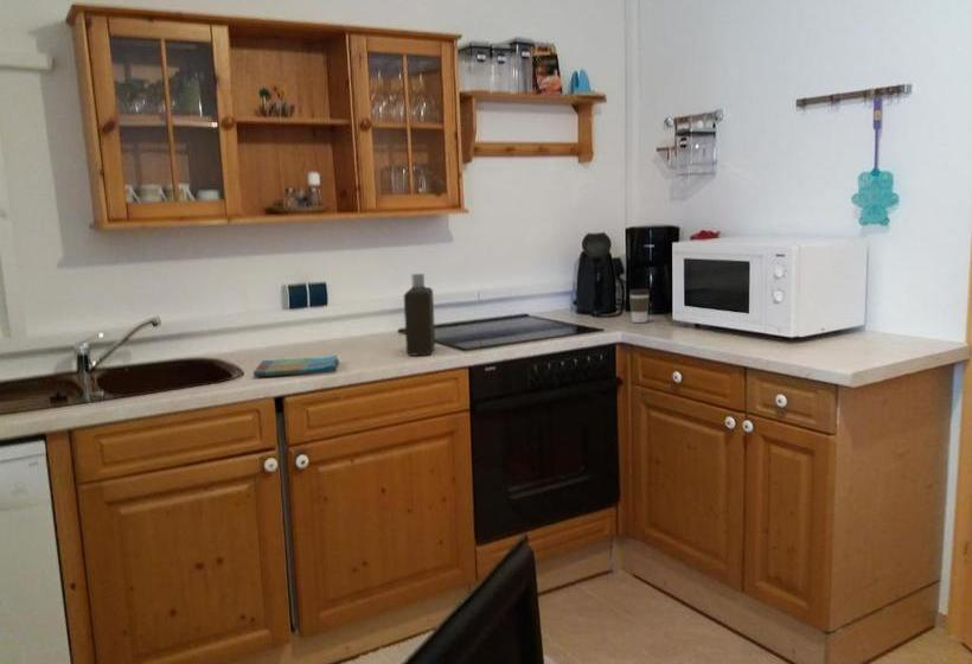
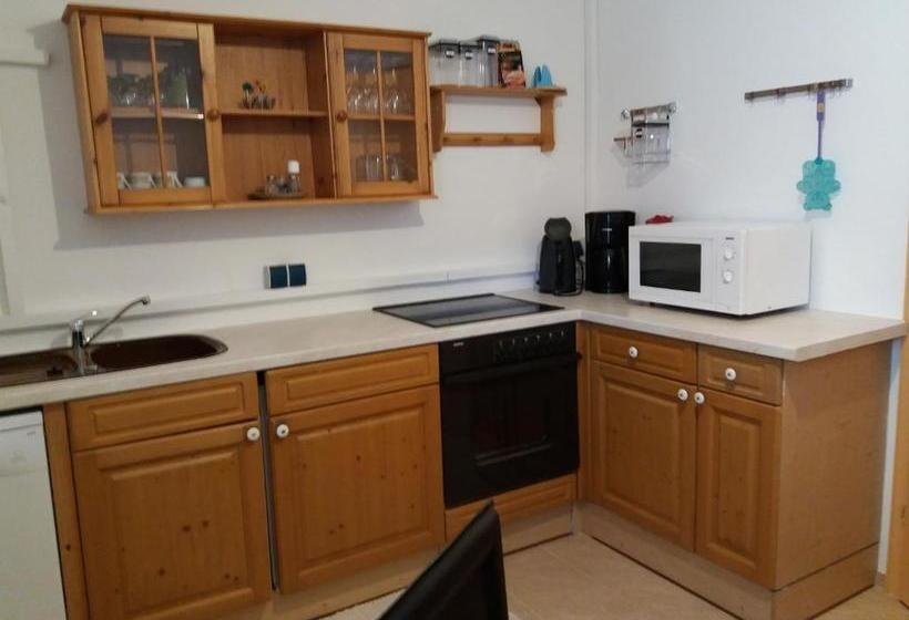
- bottle (418, 312)
- coffee cup (639, 305)
- dish towel (298, 365)
